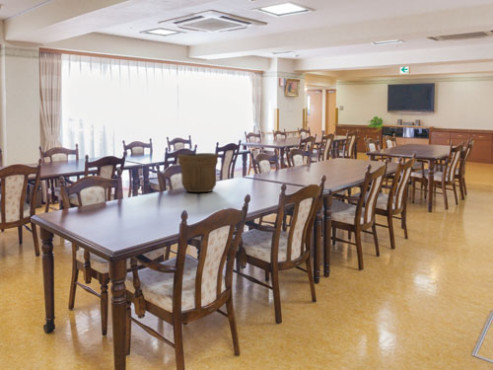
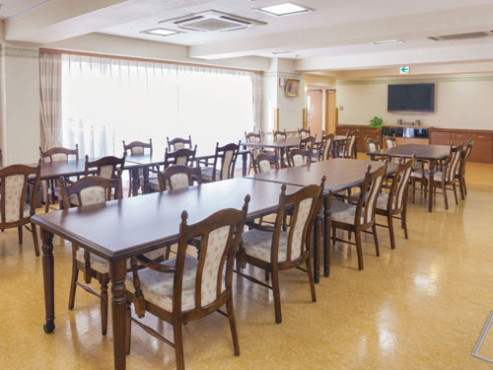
- flower pot (198, 172)
